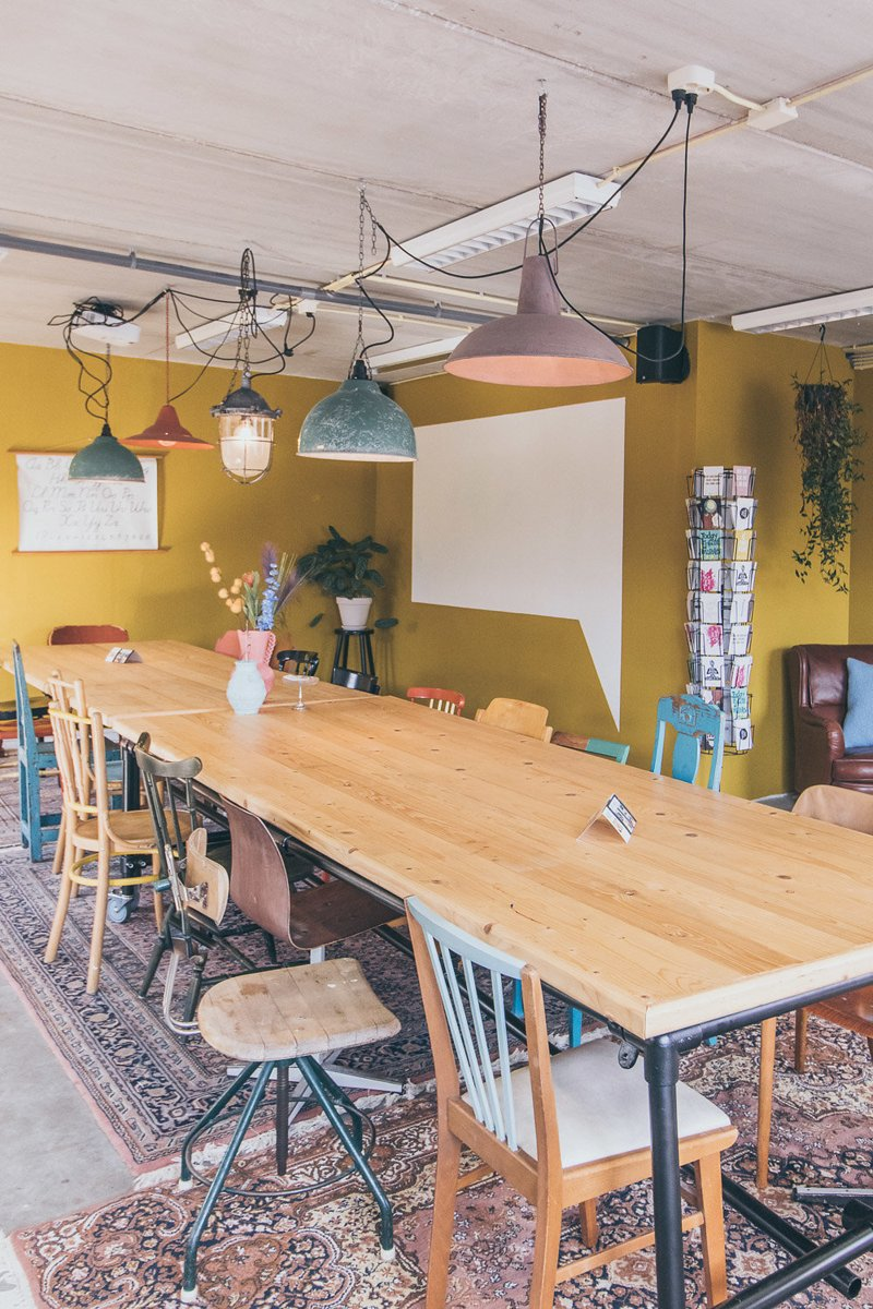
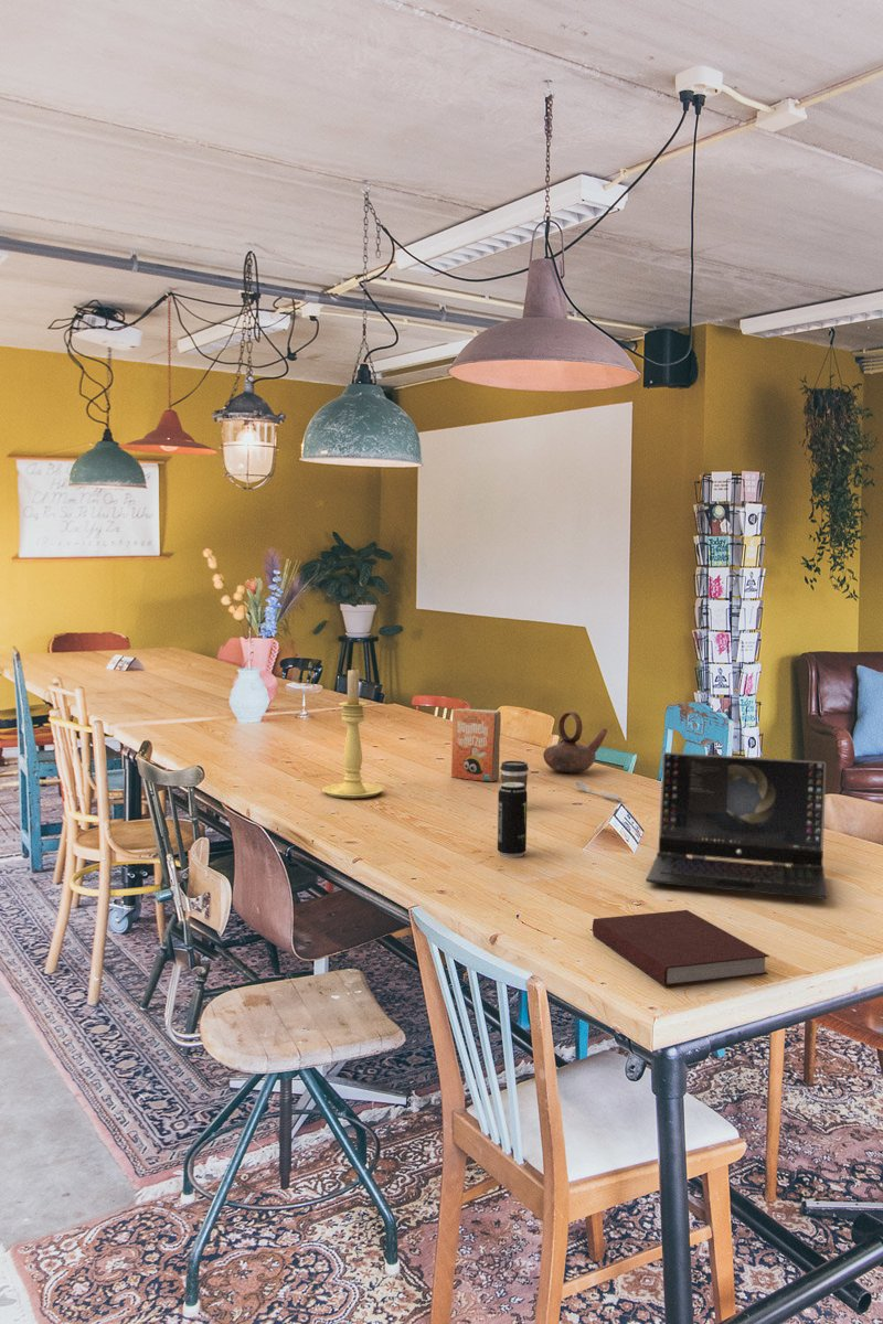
+ spoon (597, 792)
+ notebook (675, 944)
+ candle holder (352, 729)
+ teapot (576, 740)
+ coffee cup (513, 781)
+ laptop (738, 822)
+ paperback book (474, 744)
+ beverage can (512, 819)
